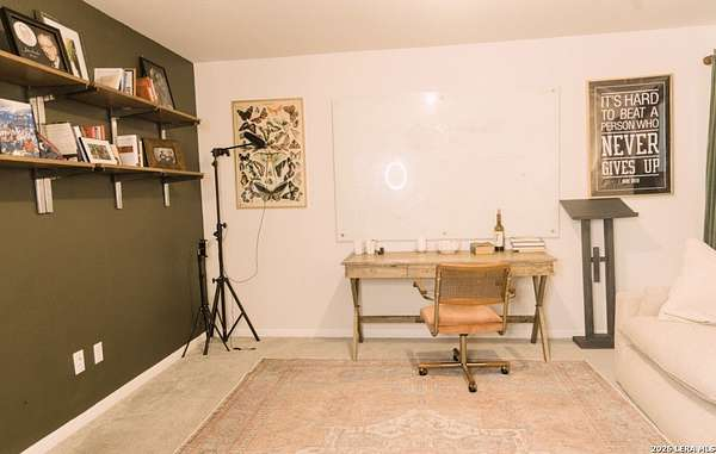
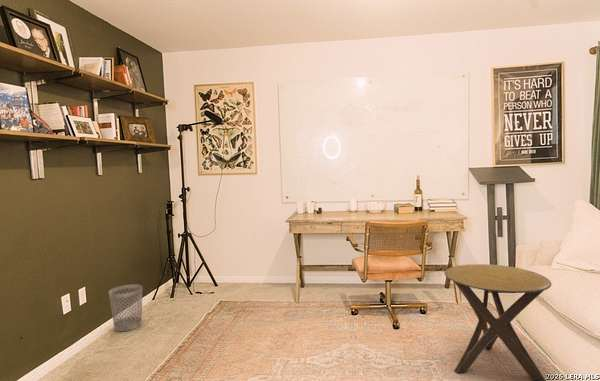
+ wastebasket (126, 307)
+ side table (495, 320)
